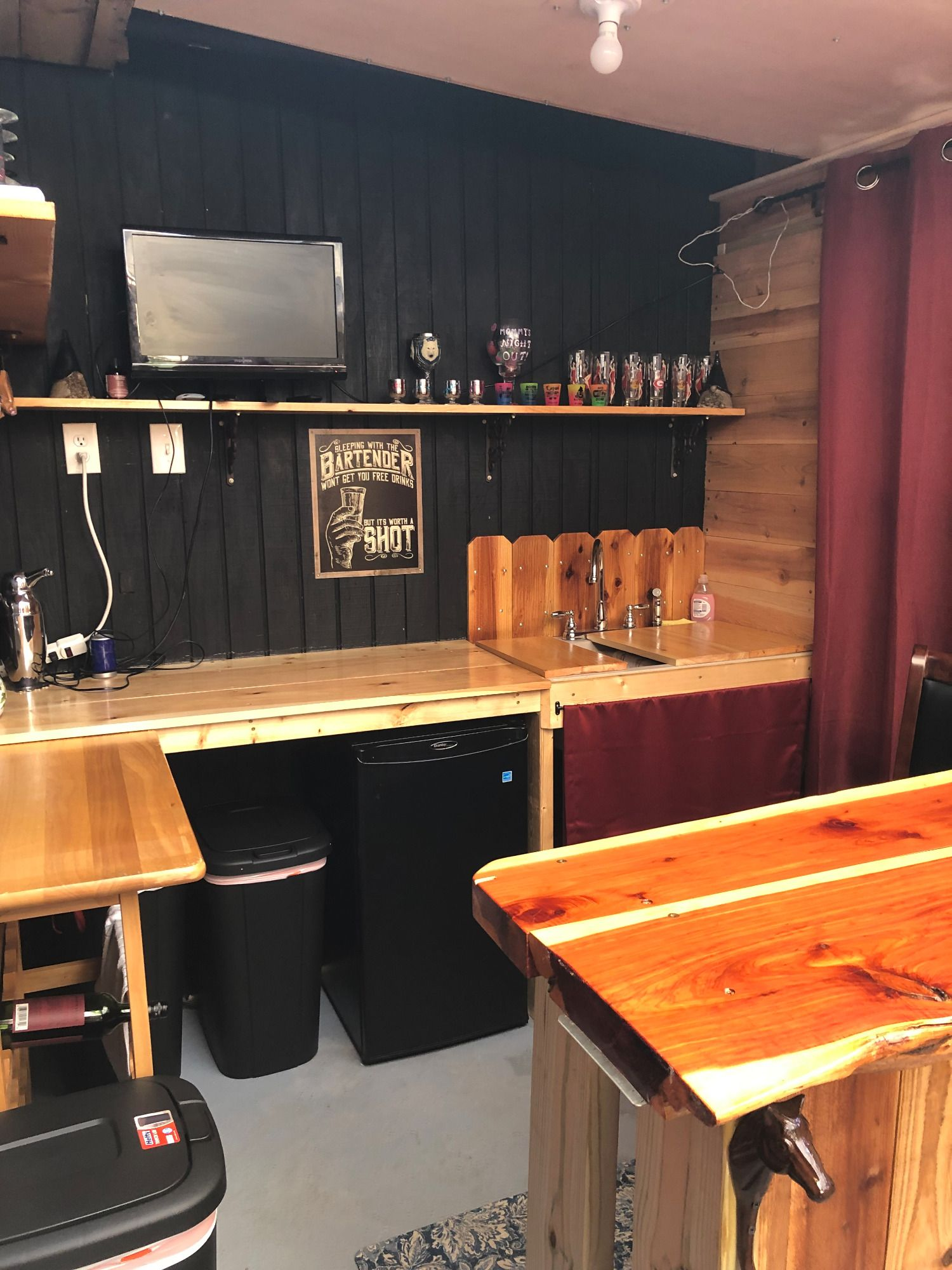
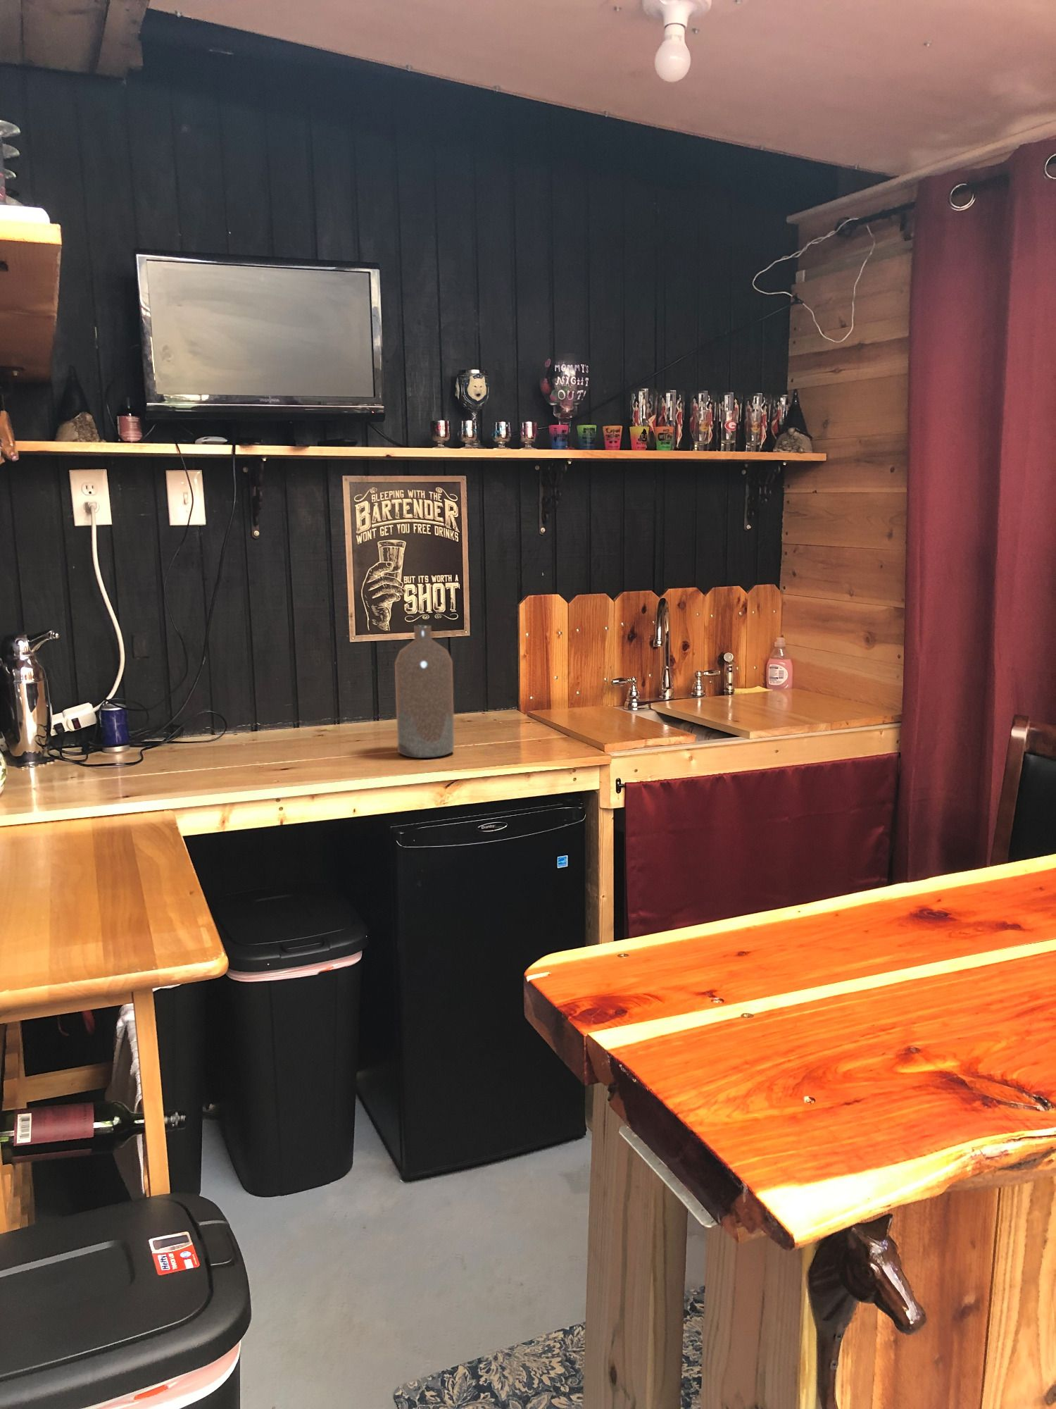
+ bottle (424, 690)
